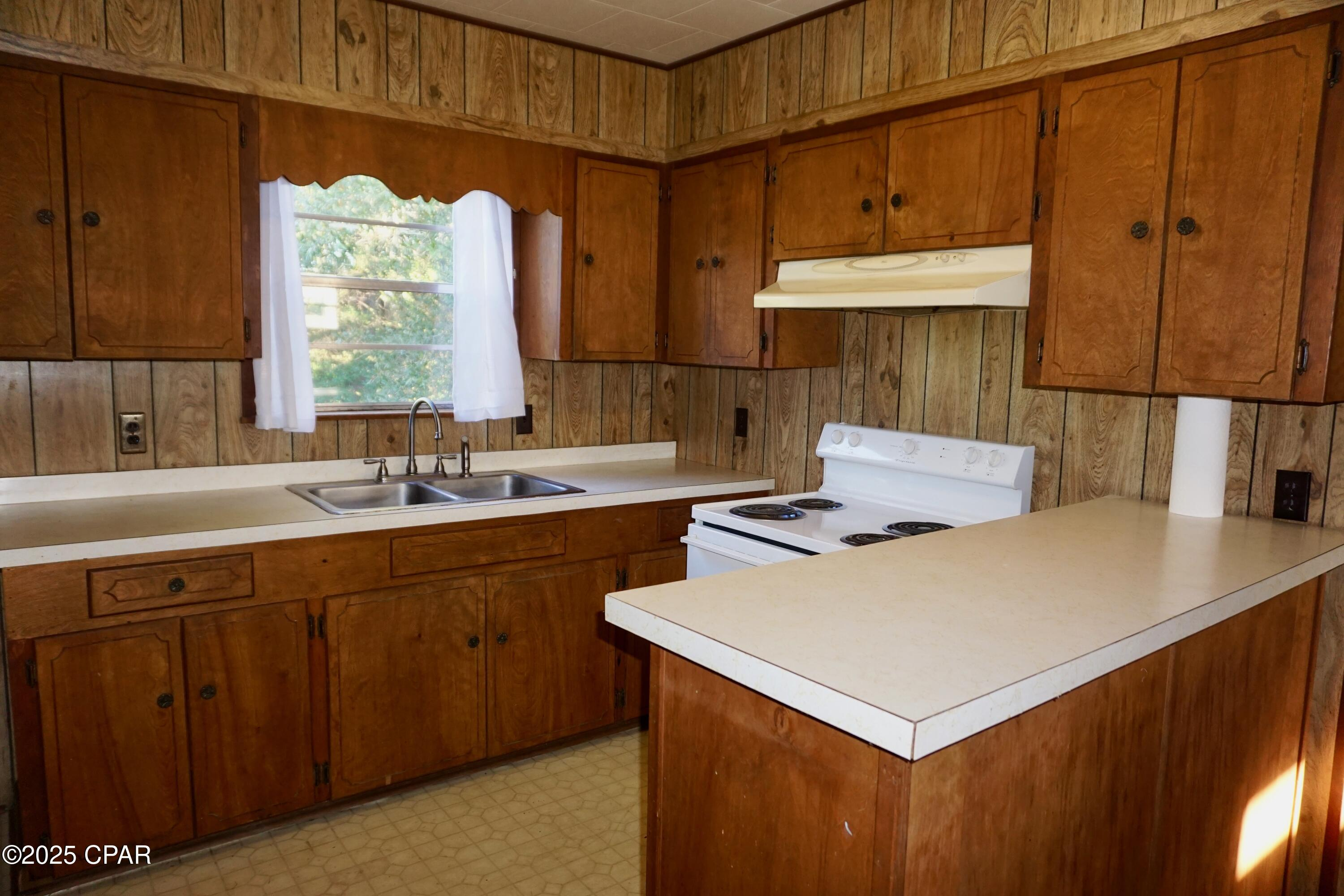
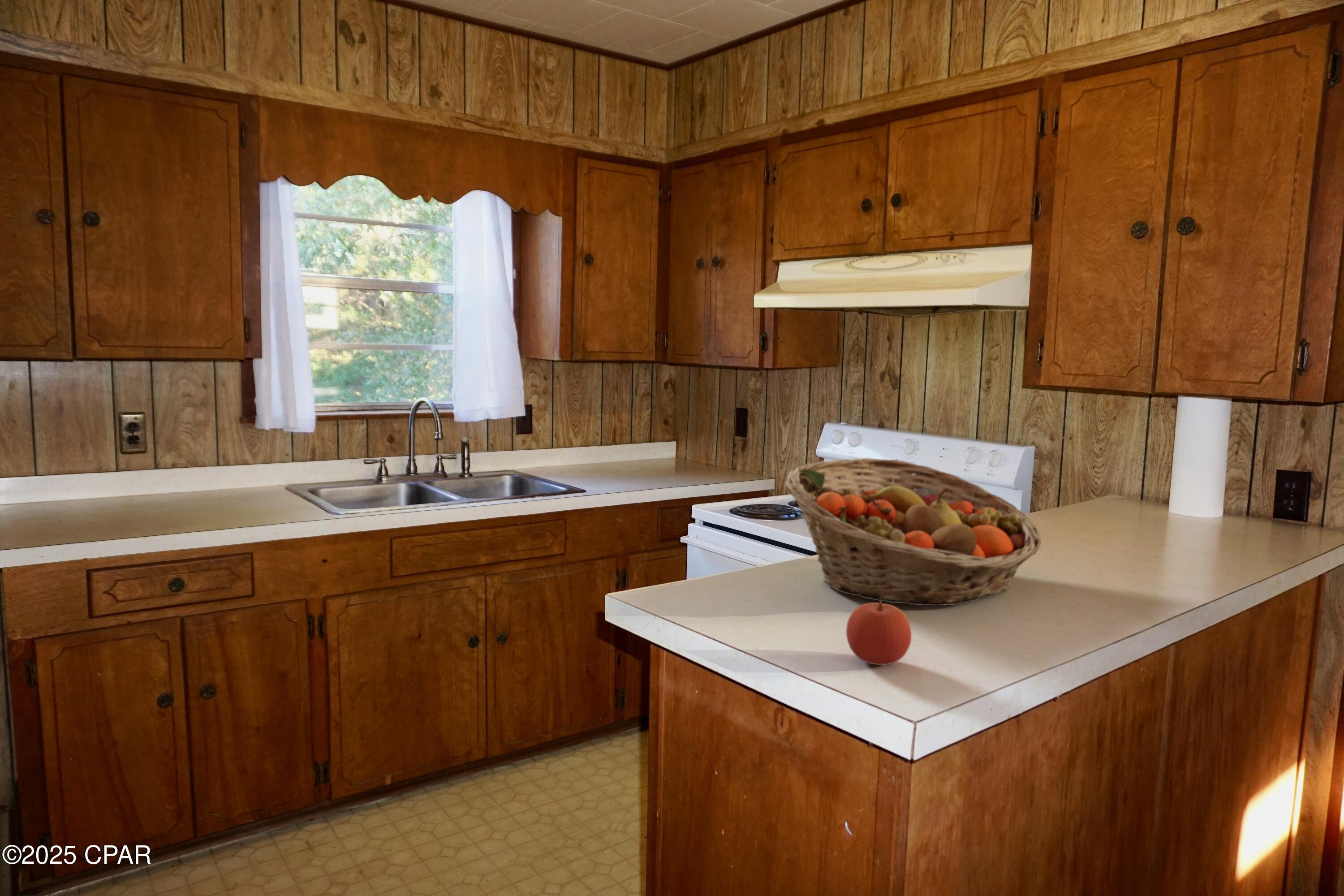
+ fruit basket (911, 526)
+ apple (879, 626)
